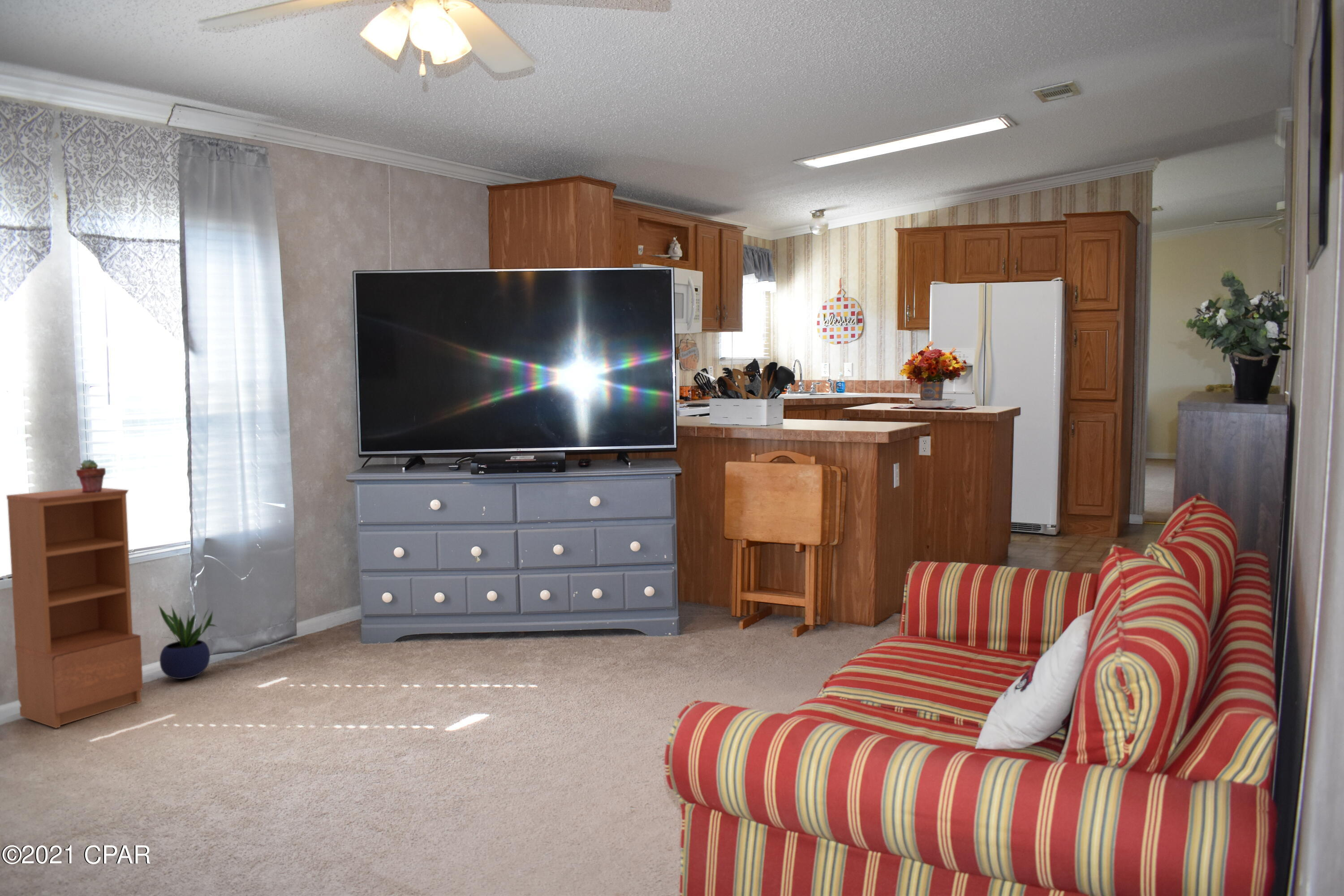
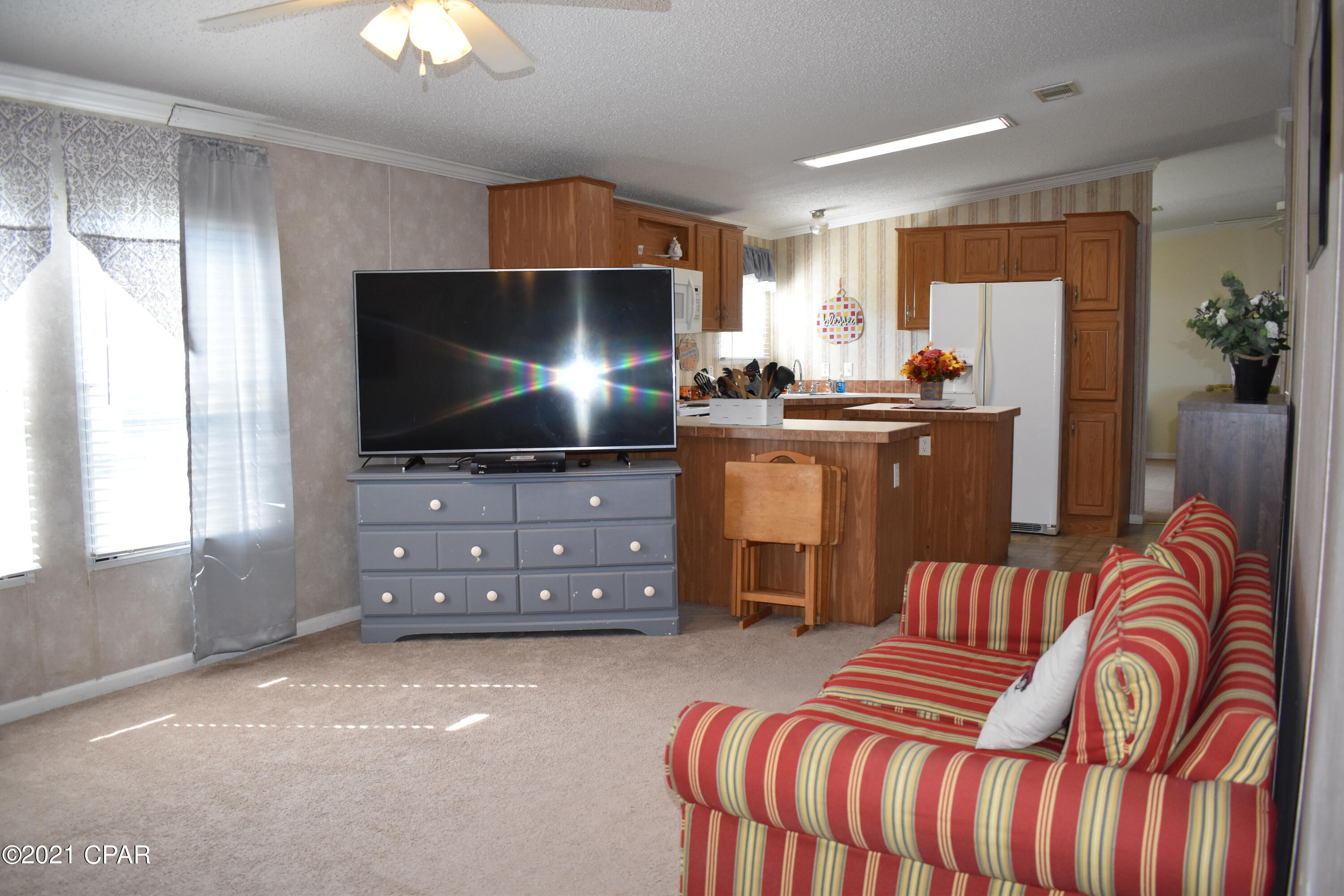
- potted plant (186, 639)
- potted succulent (91, 474)
- bookcase (77, 602)
